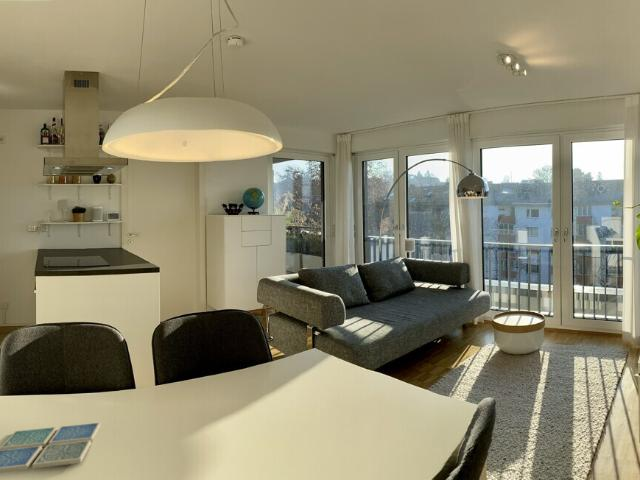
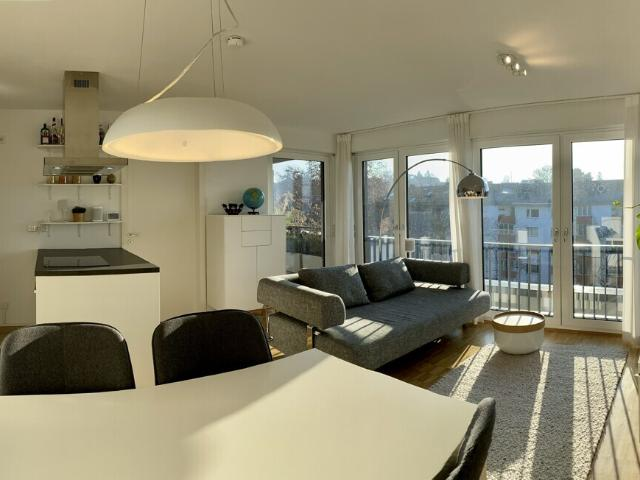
- drink coaster (44, 445)
